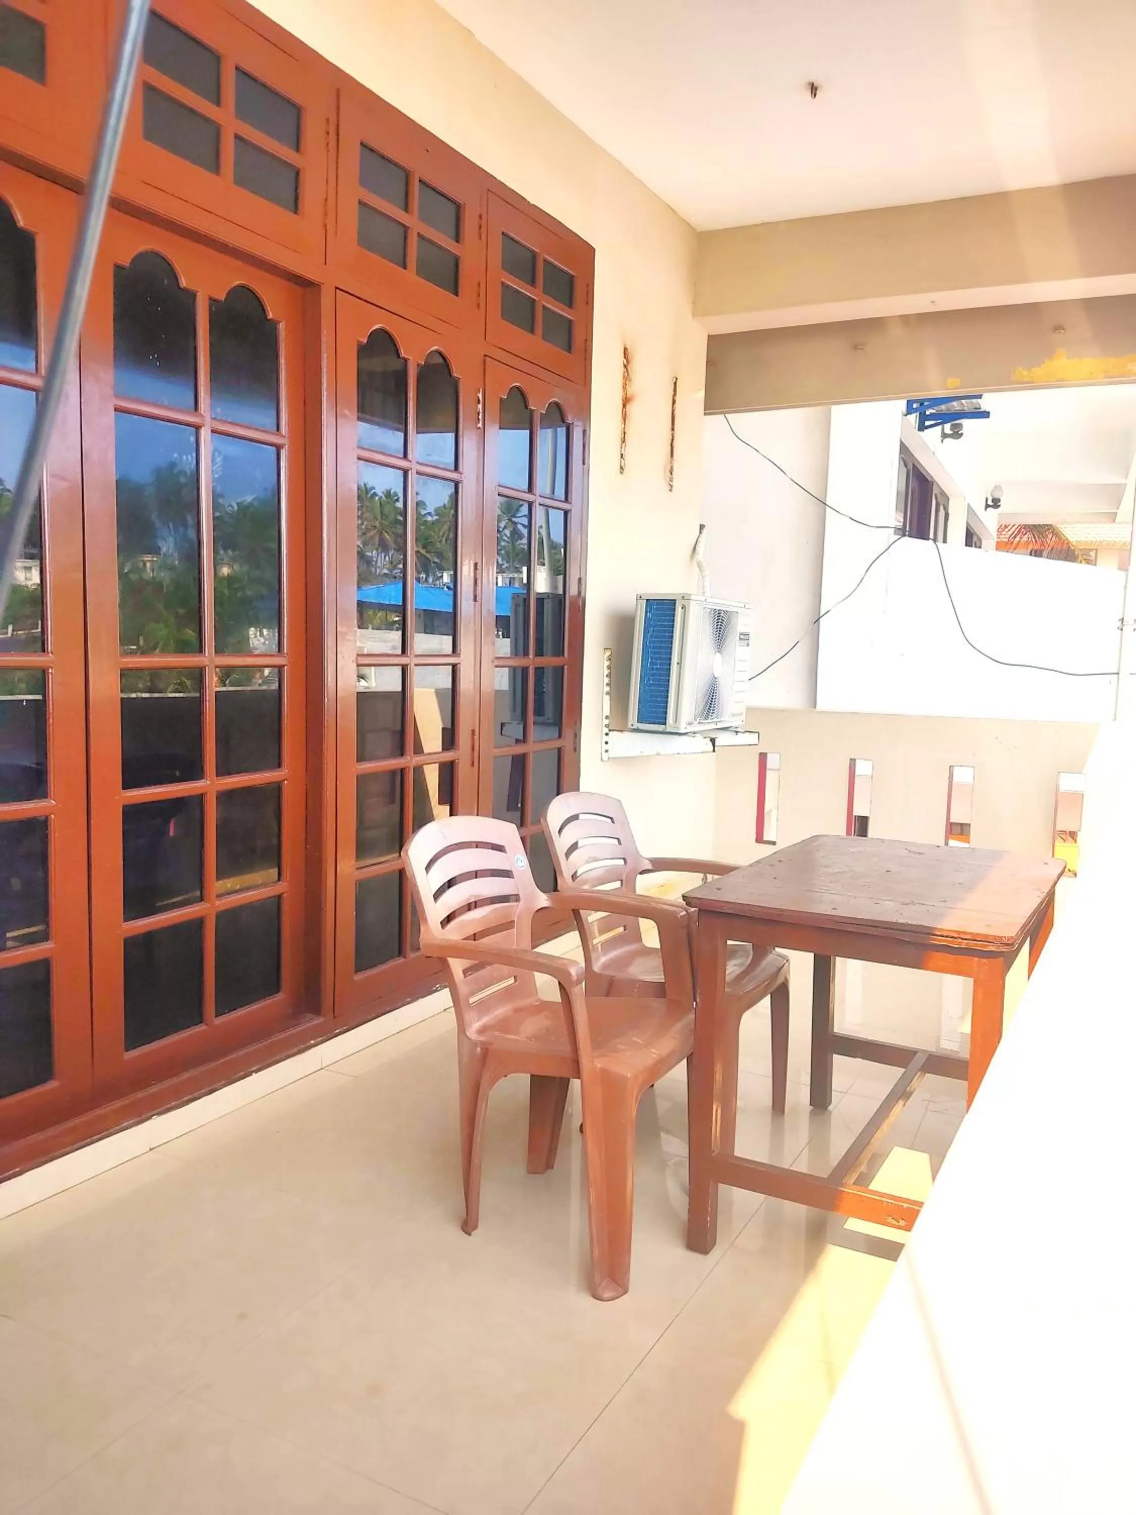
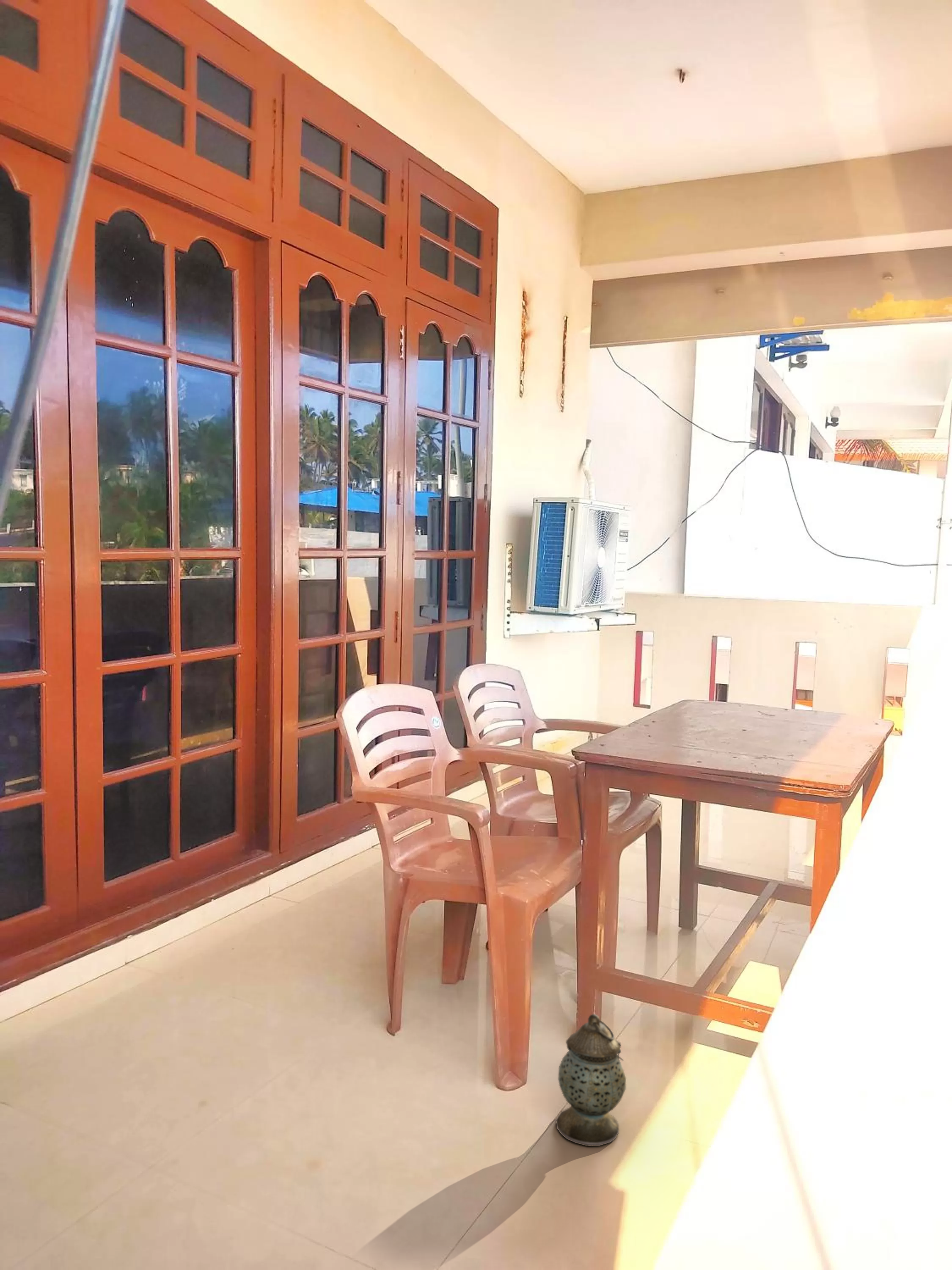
+ lantern (591, 1071)
